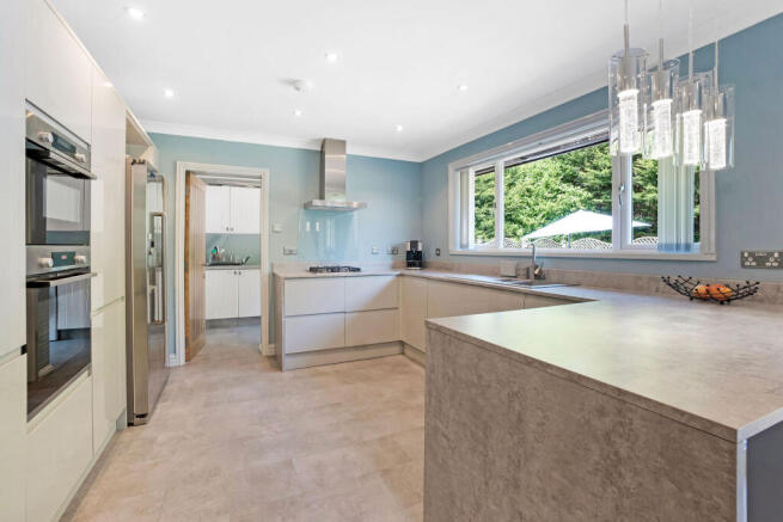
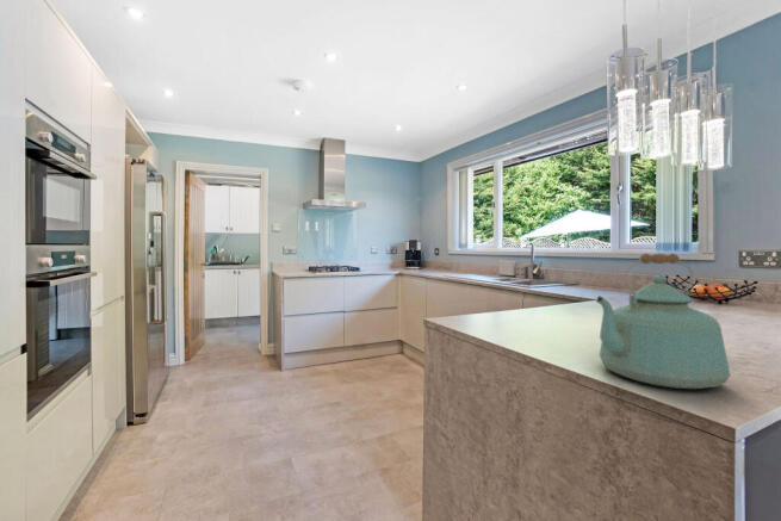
+ kettle (650, 314)
